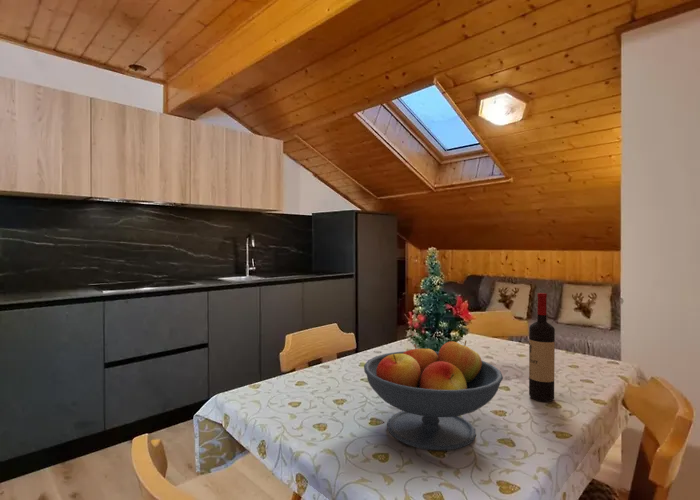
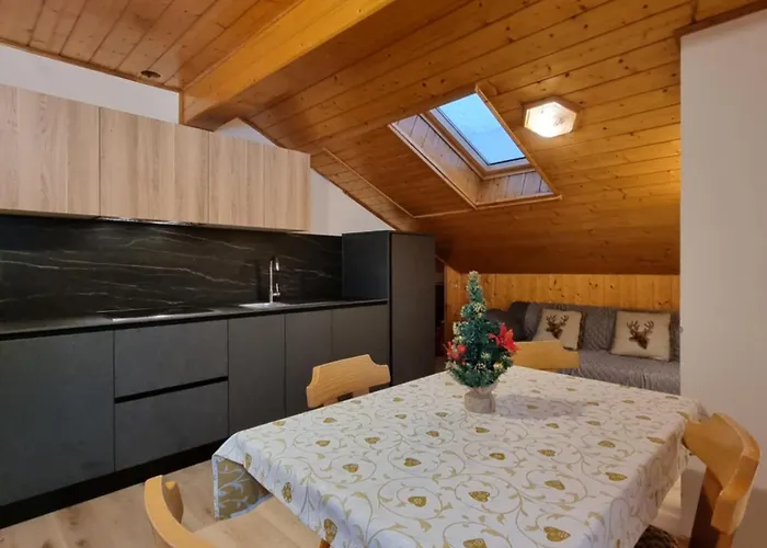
- wine bottle (541, 345)
- fruit bowl (430, 387)
